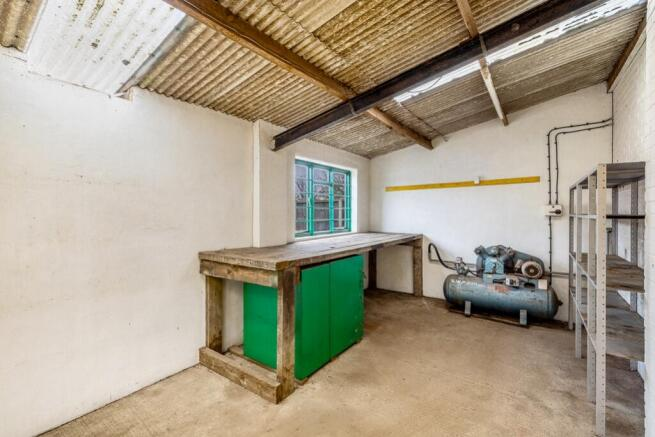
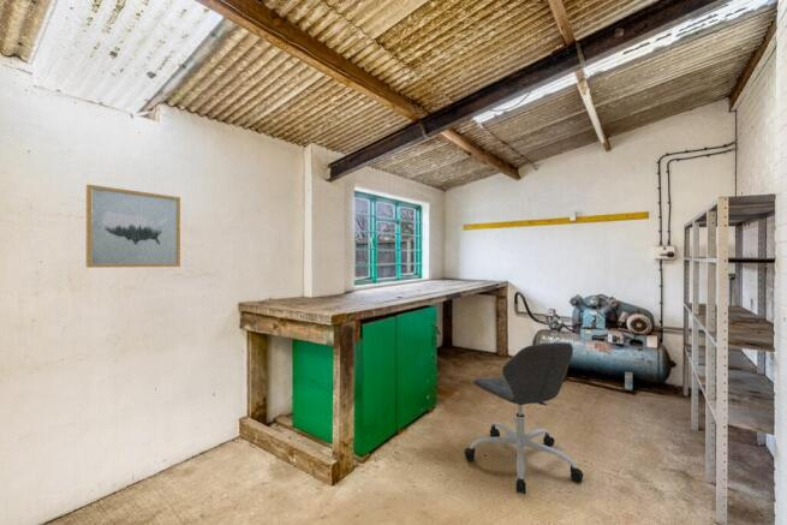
+ office chair (521, 398)
+ wall art (137, 228)
